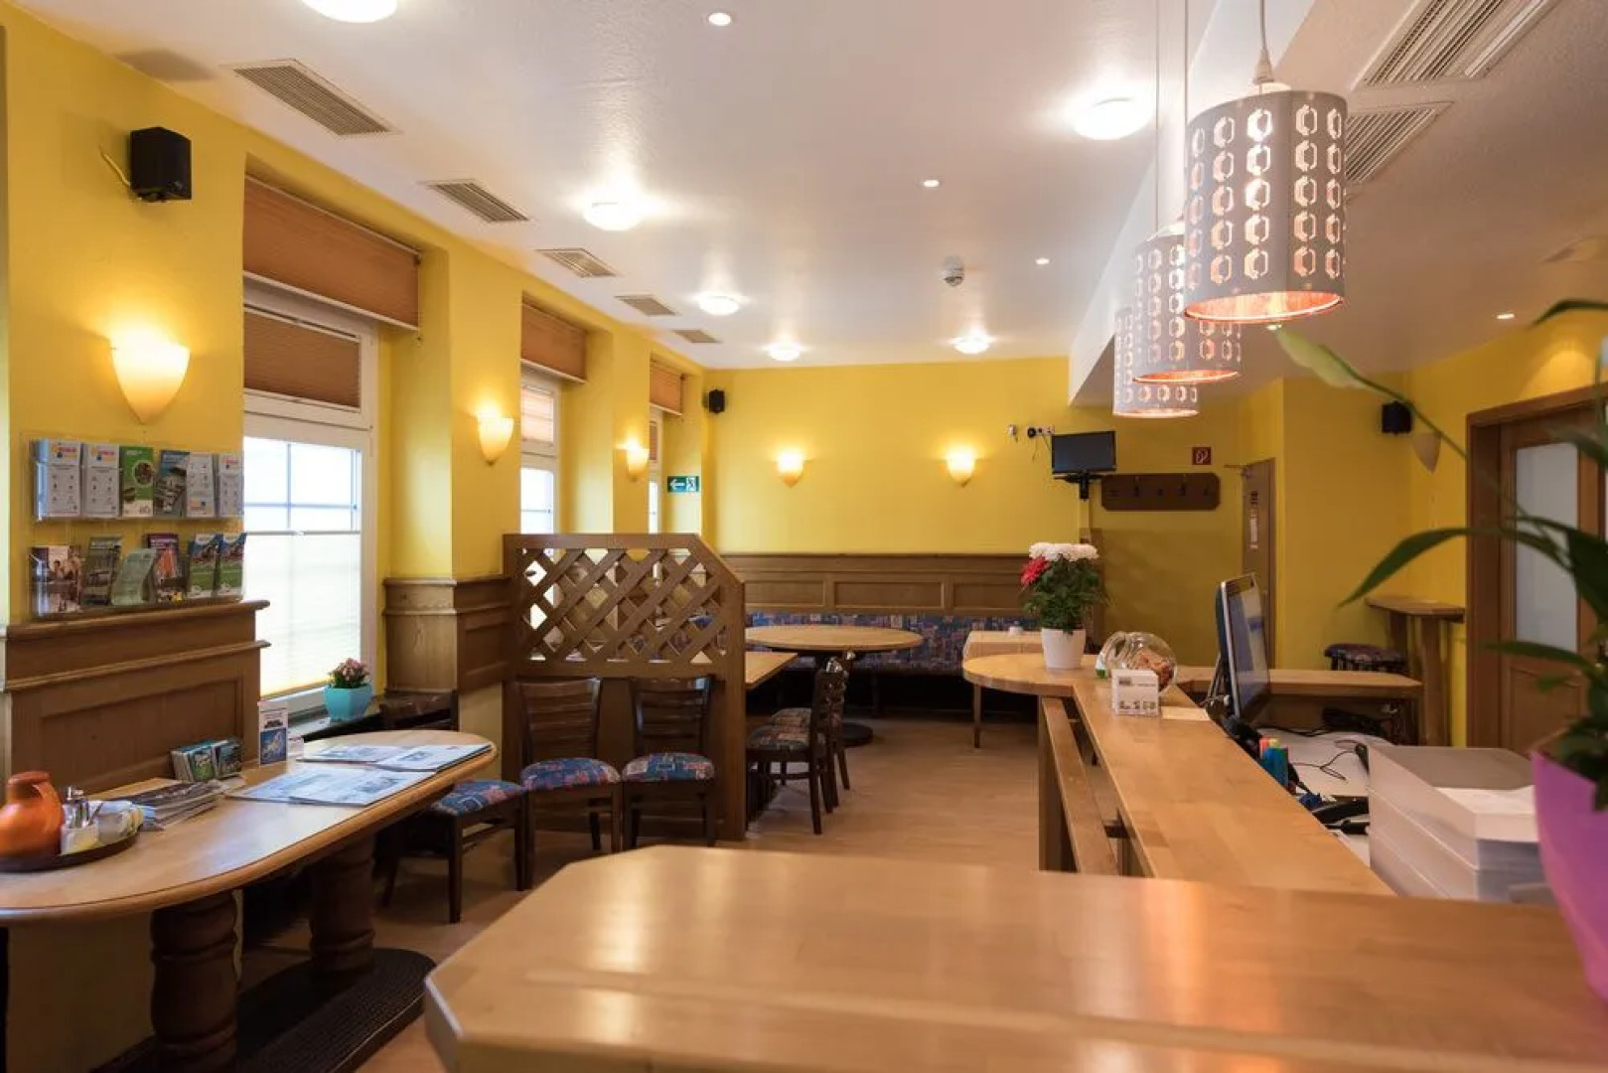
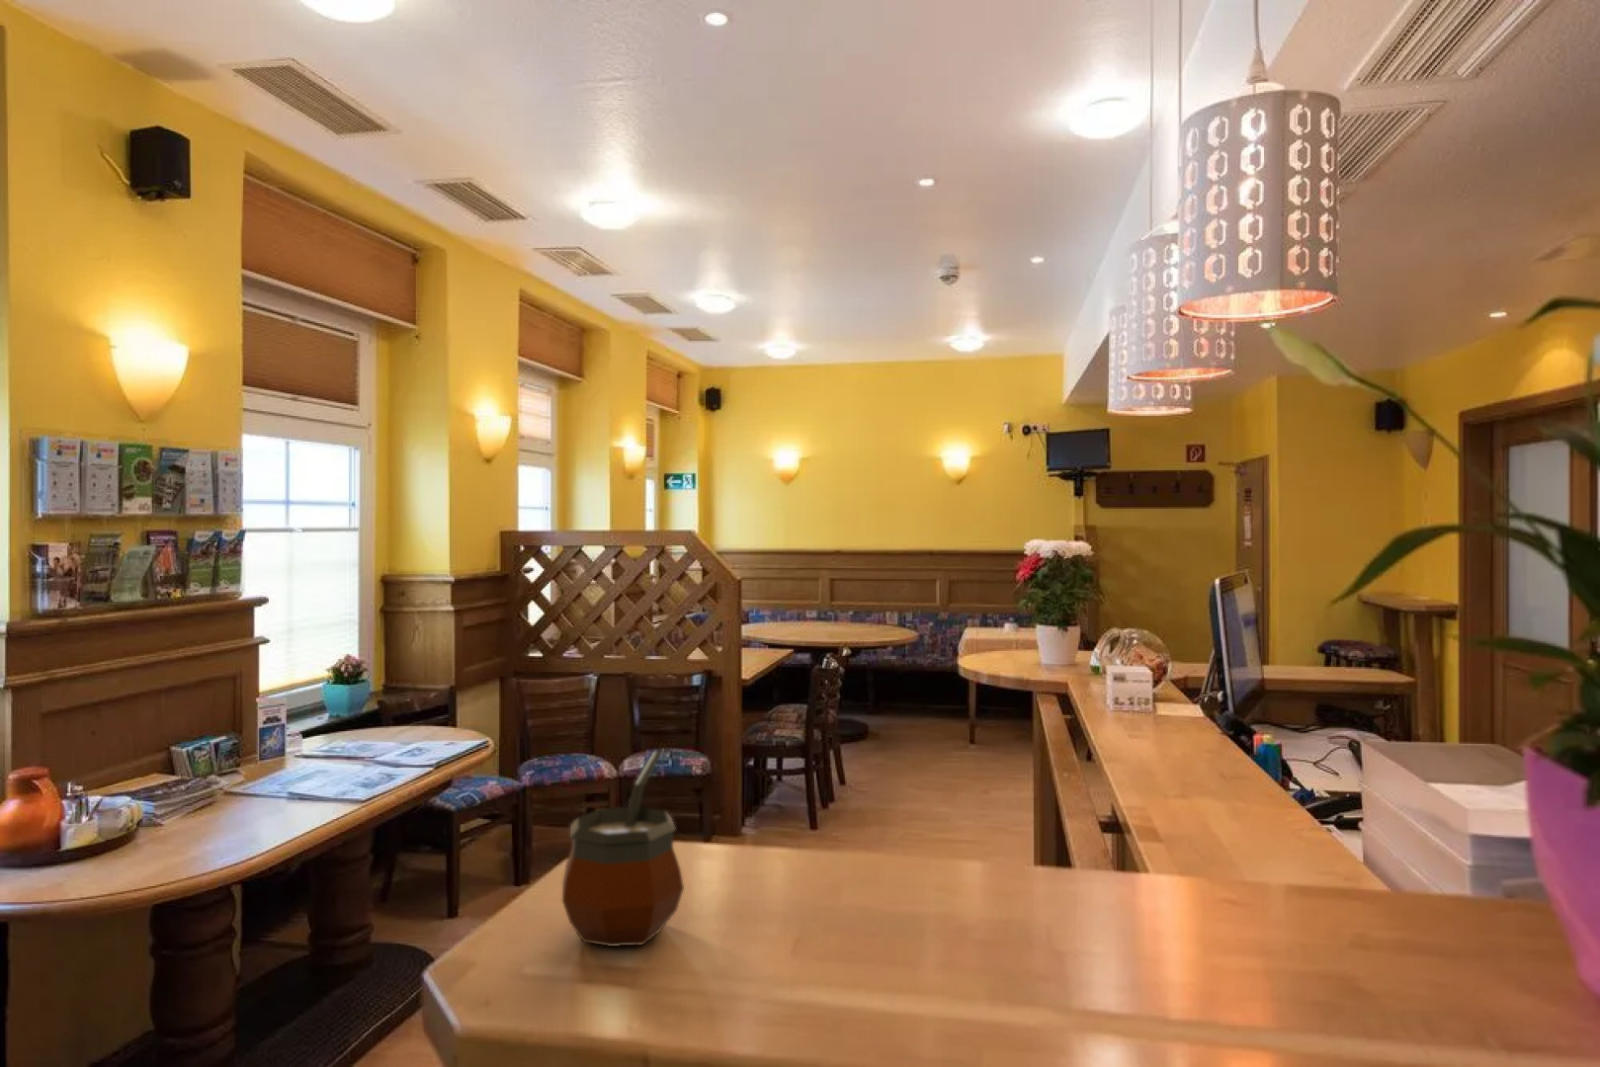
+ gourd (629, 844)
